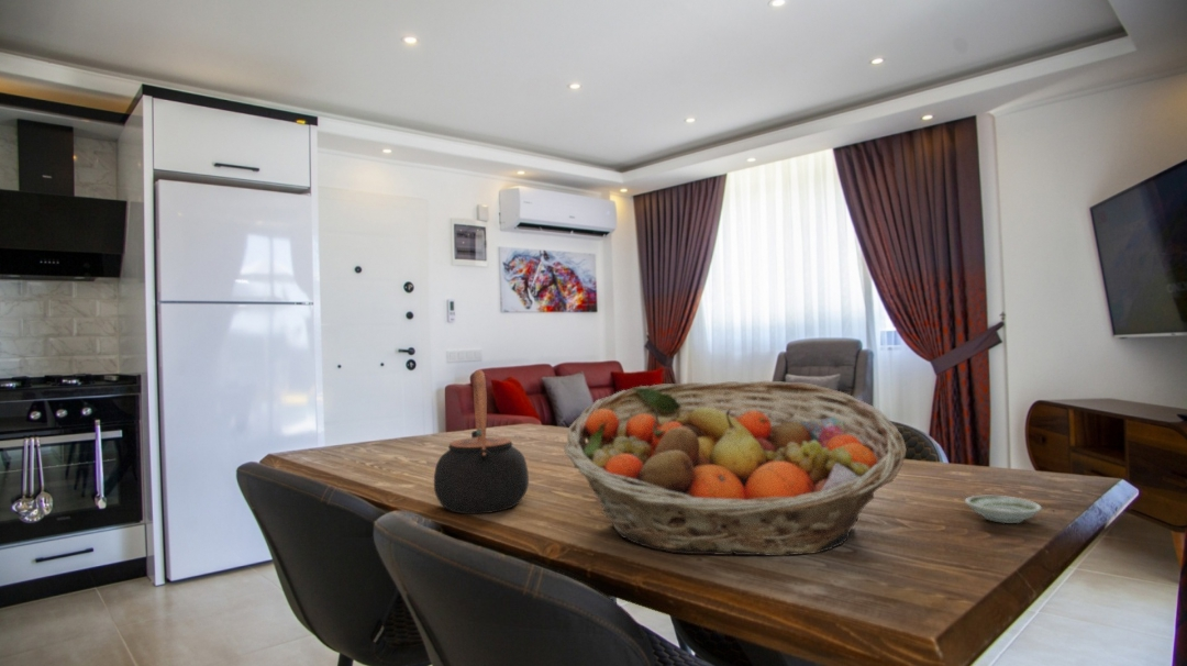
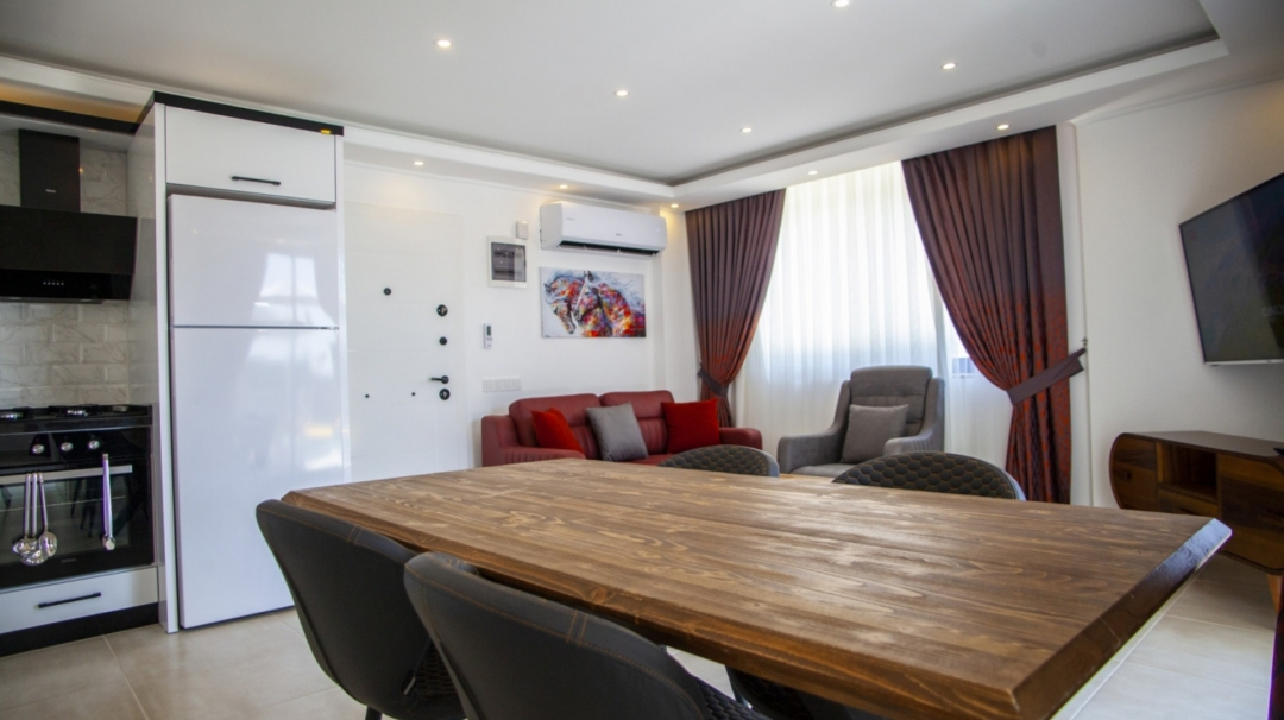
- saucer (1002, 510)
- teapot (479, 435)
- fruit basket (725, 456)
